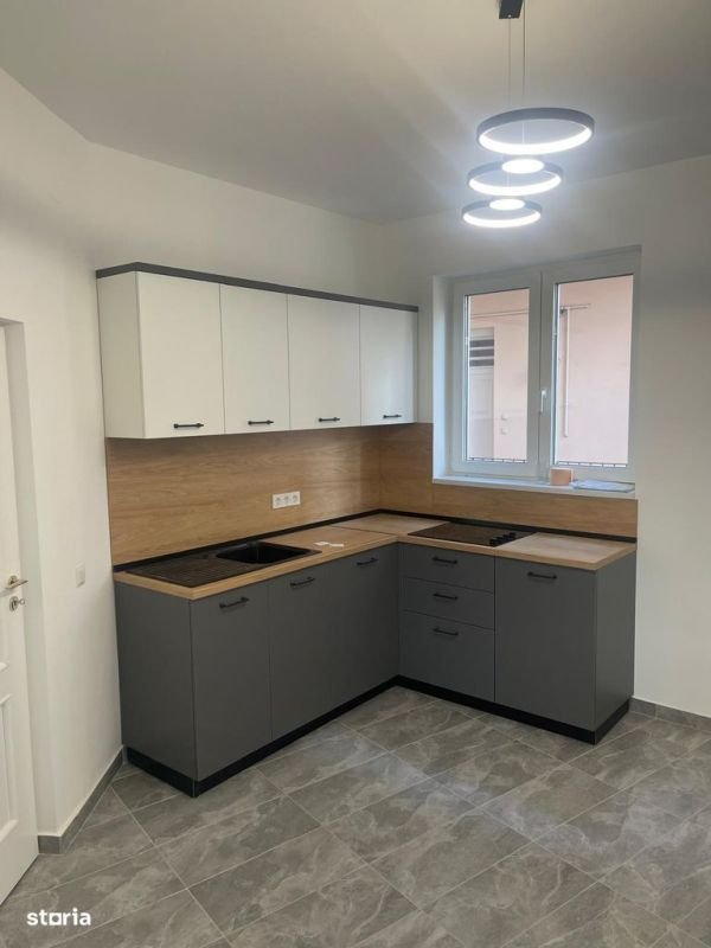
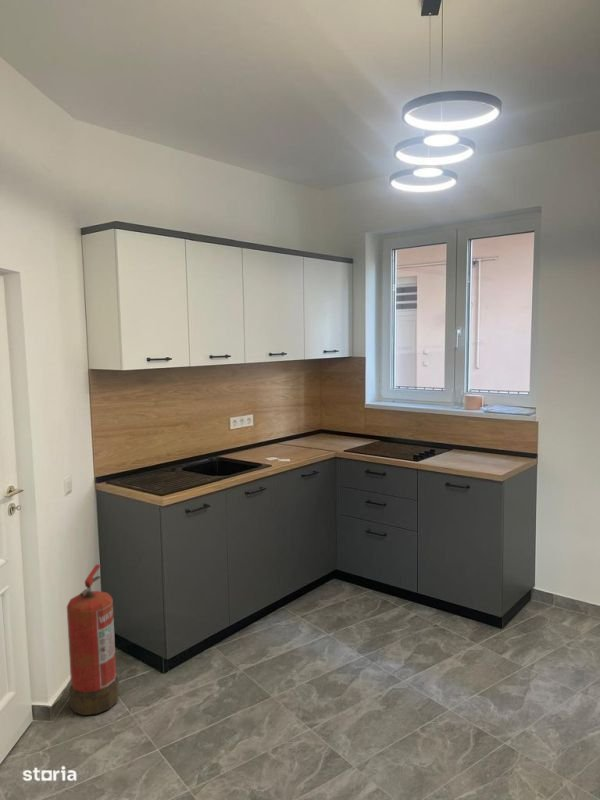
+ fire extinguisher (91, 637)
